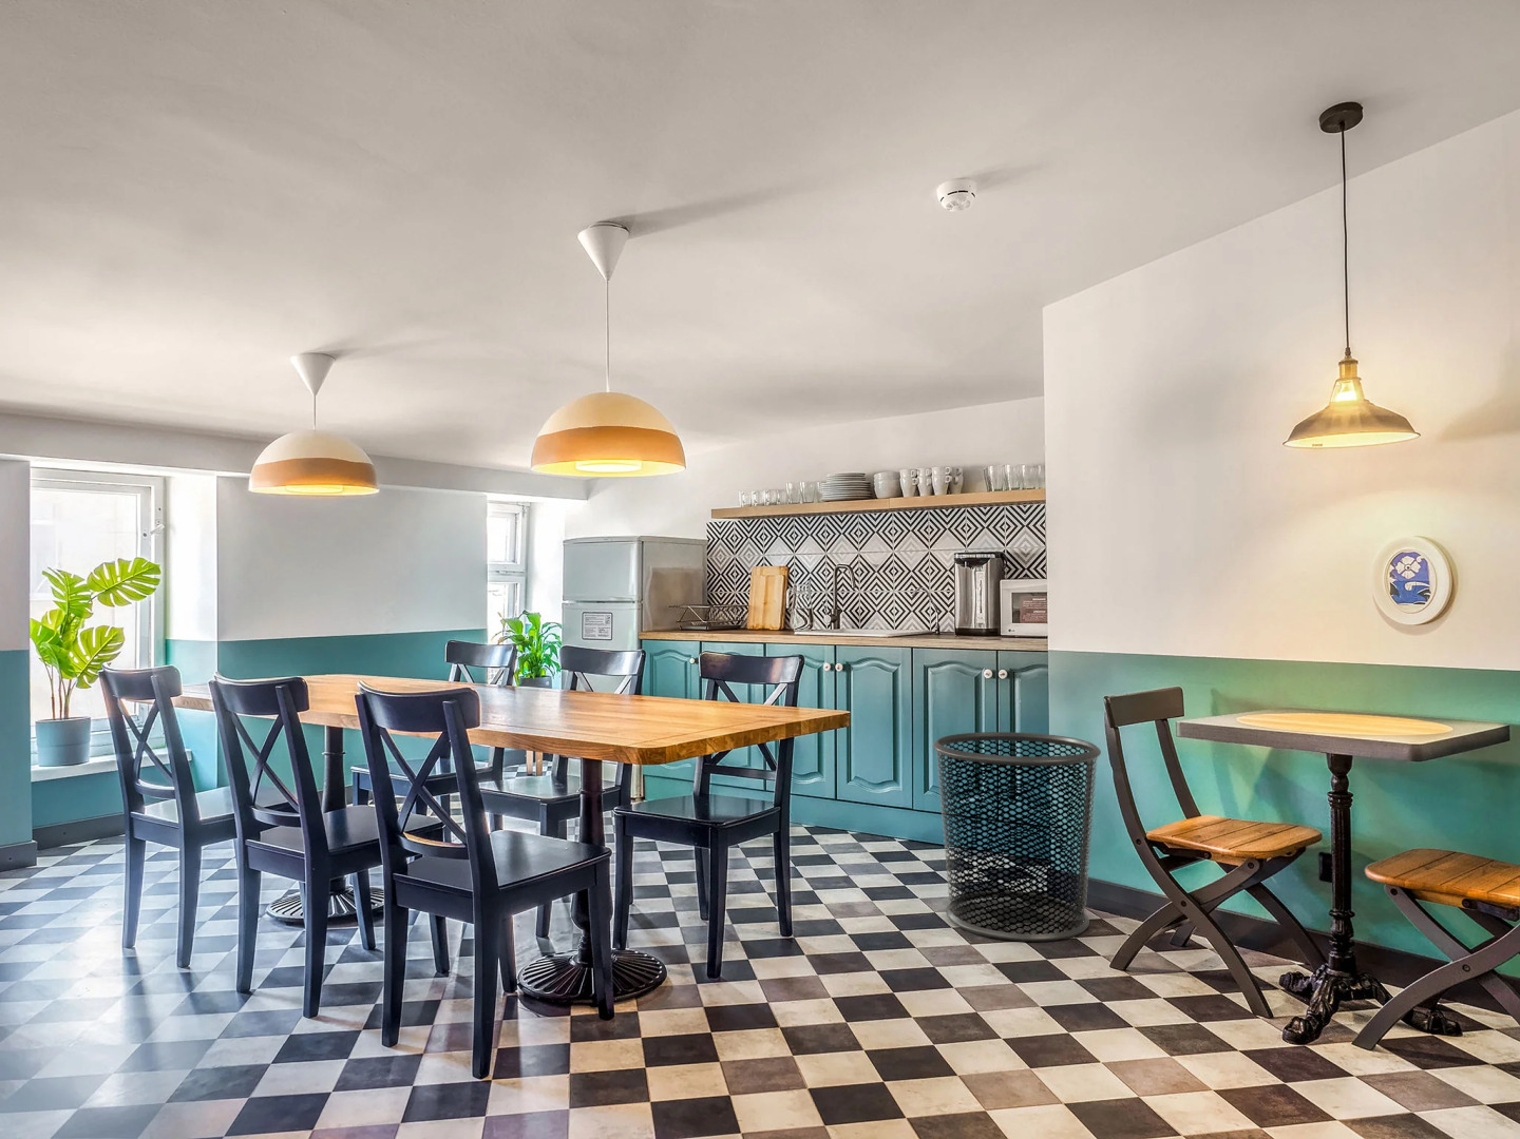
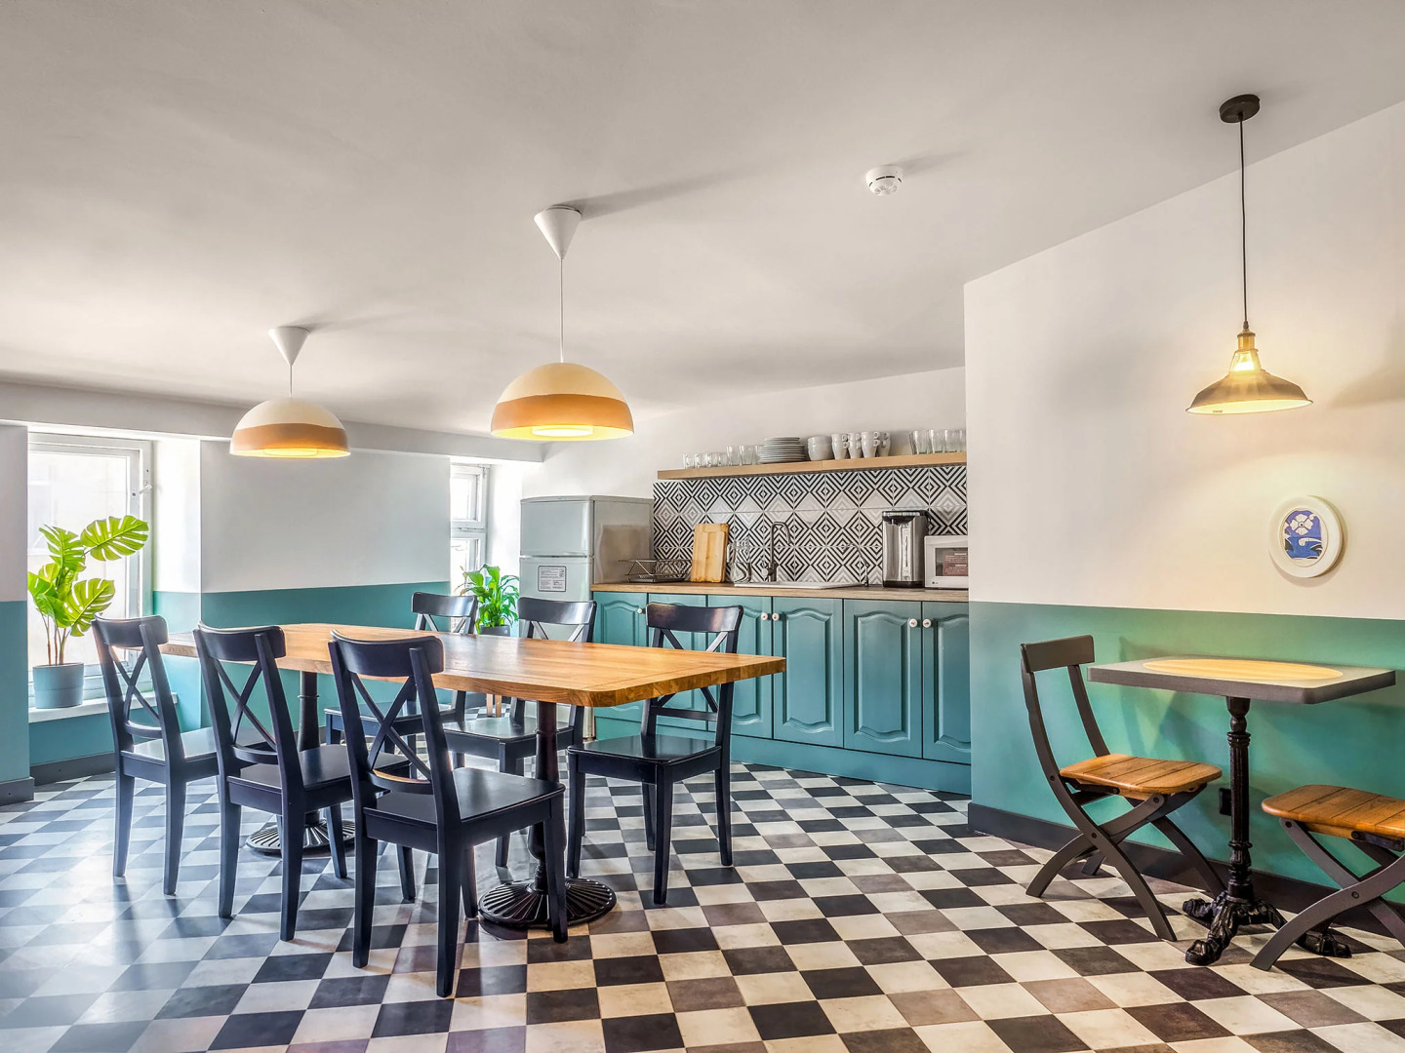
- trash can (1015, 830)
